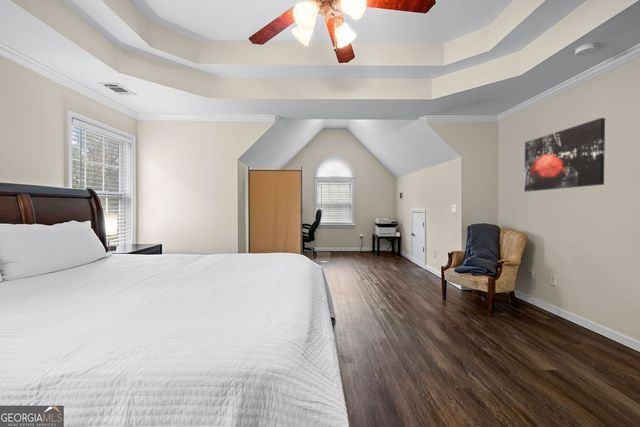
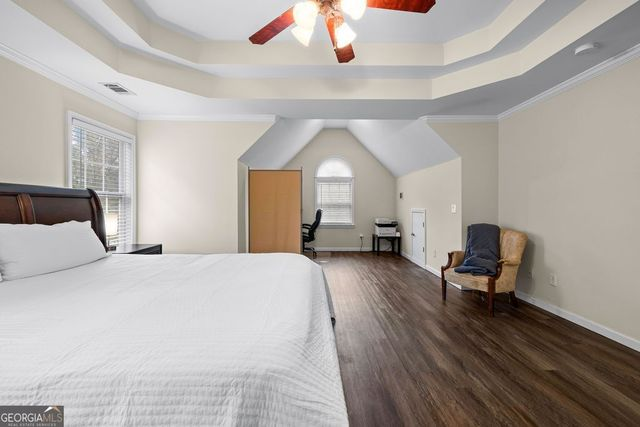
- wall art (558, 160)
